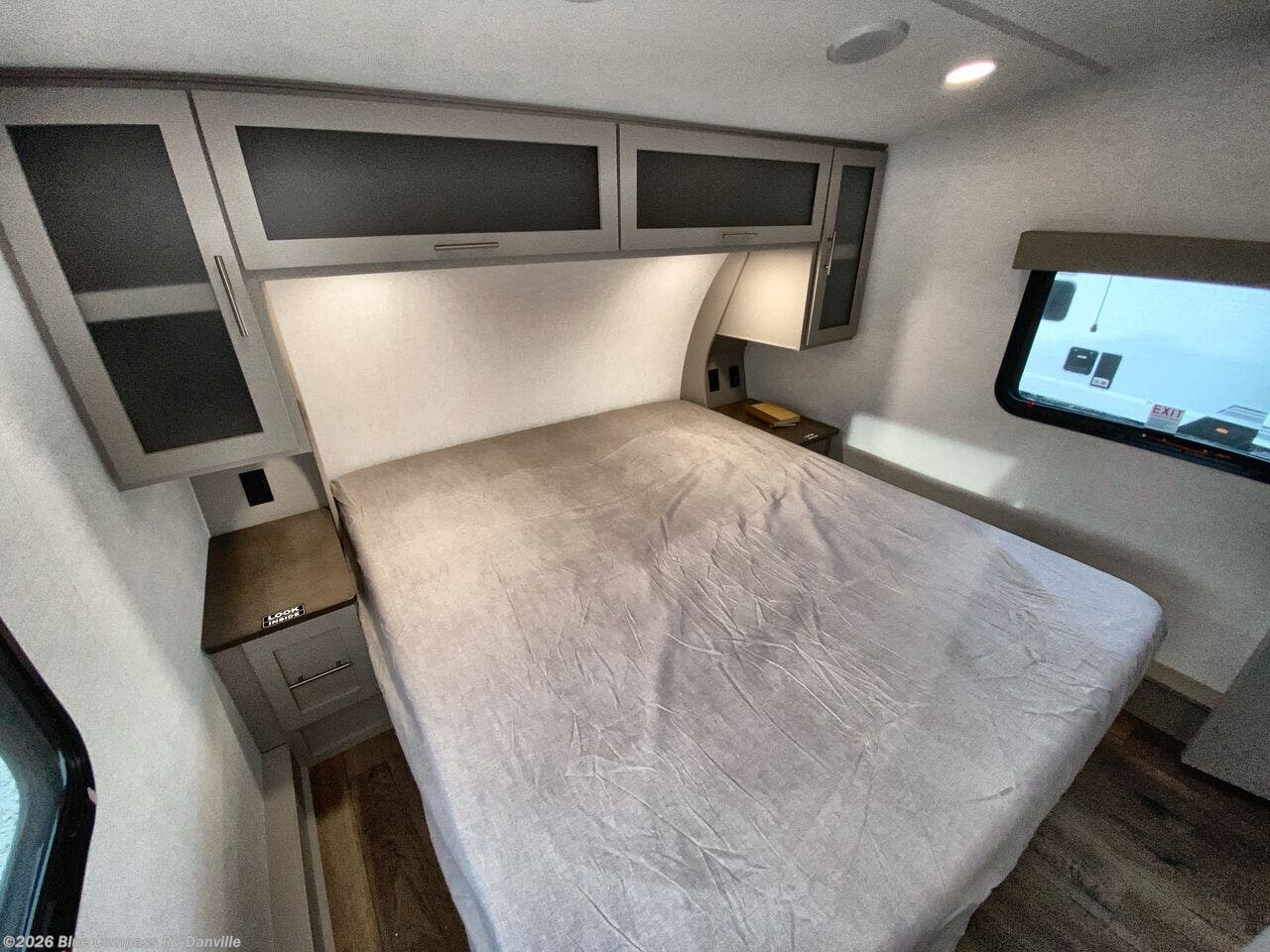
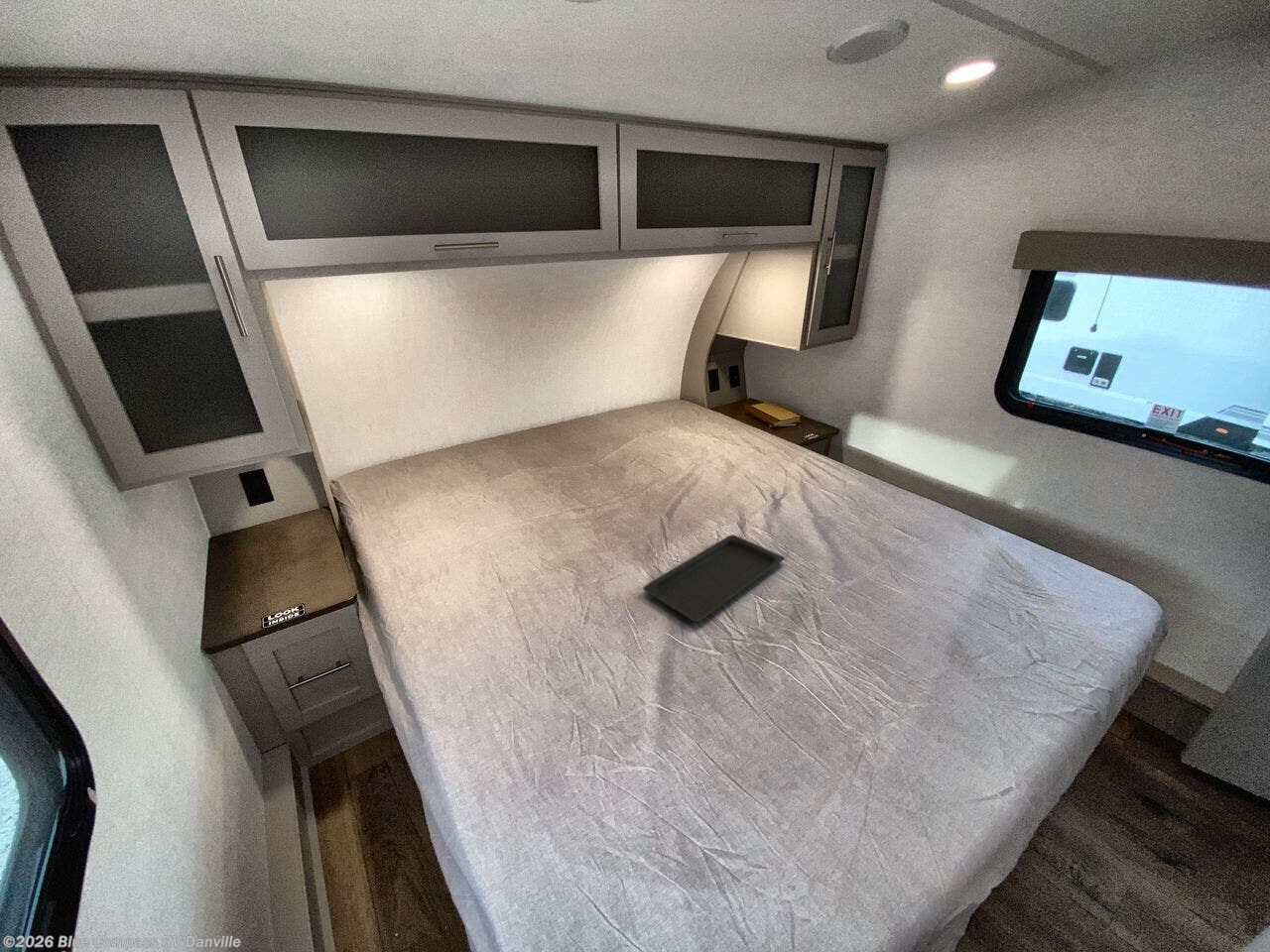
+ serving tray (716, 575)
